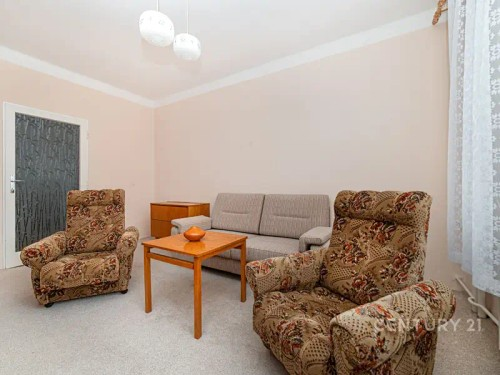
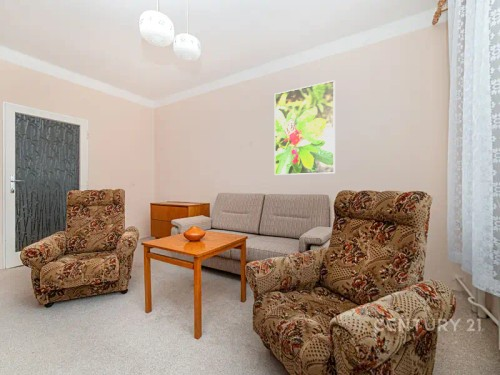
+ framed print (302, 131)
